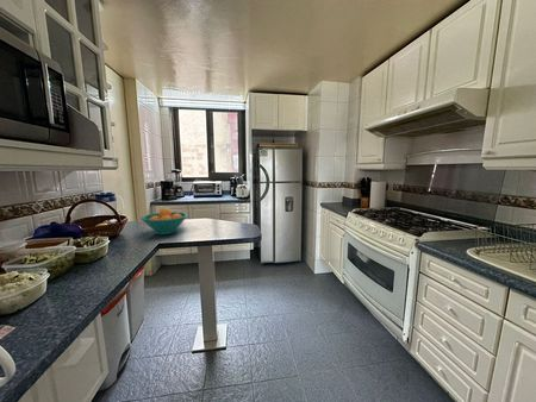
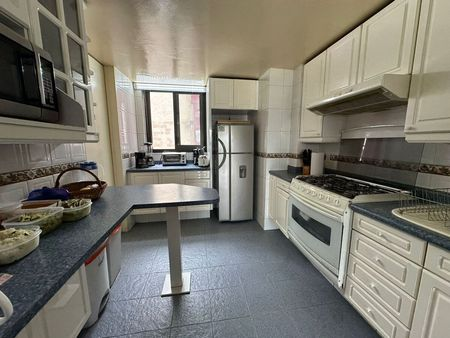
- fruit bowl (164, 220)
